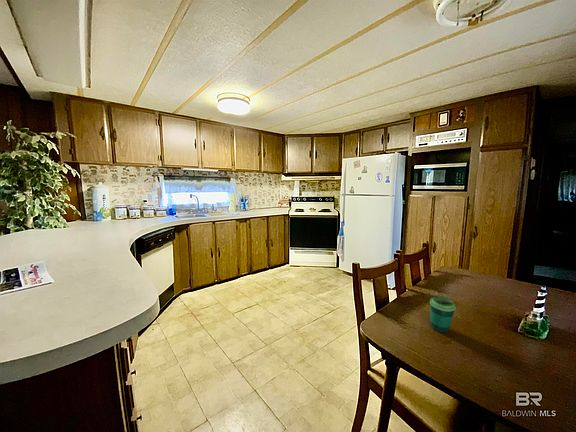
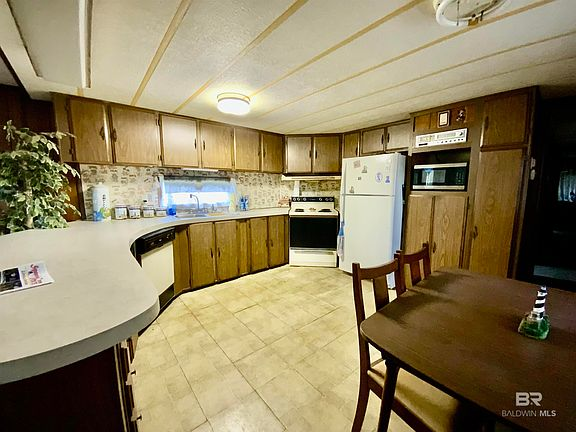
- cup (441, 314)
